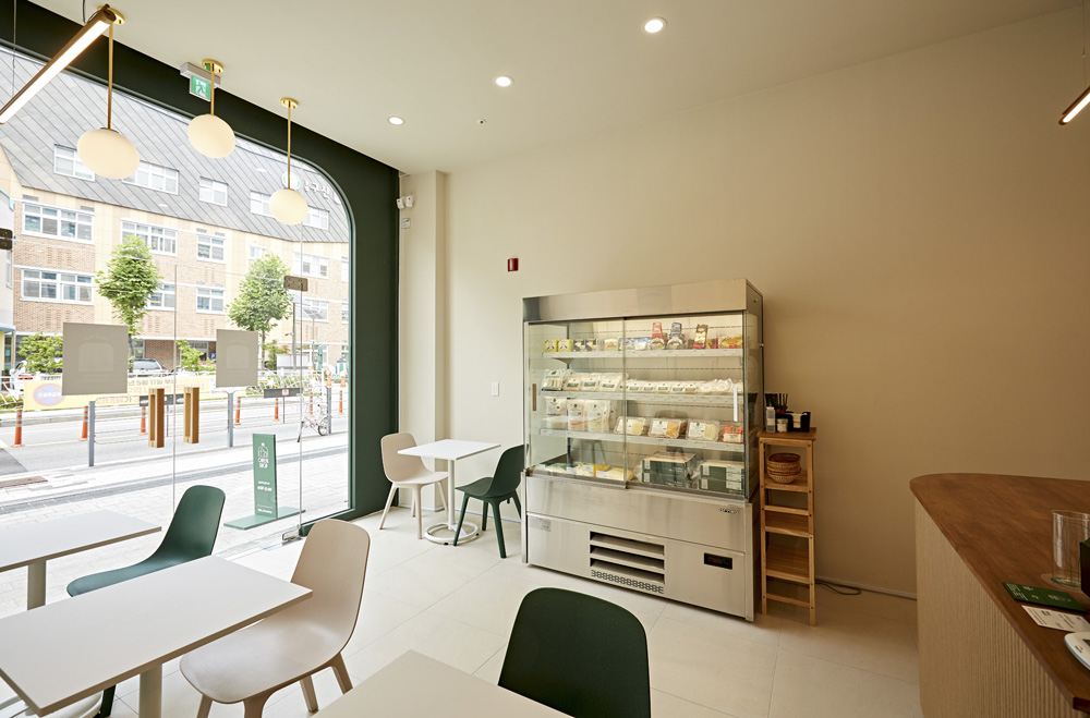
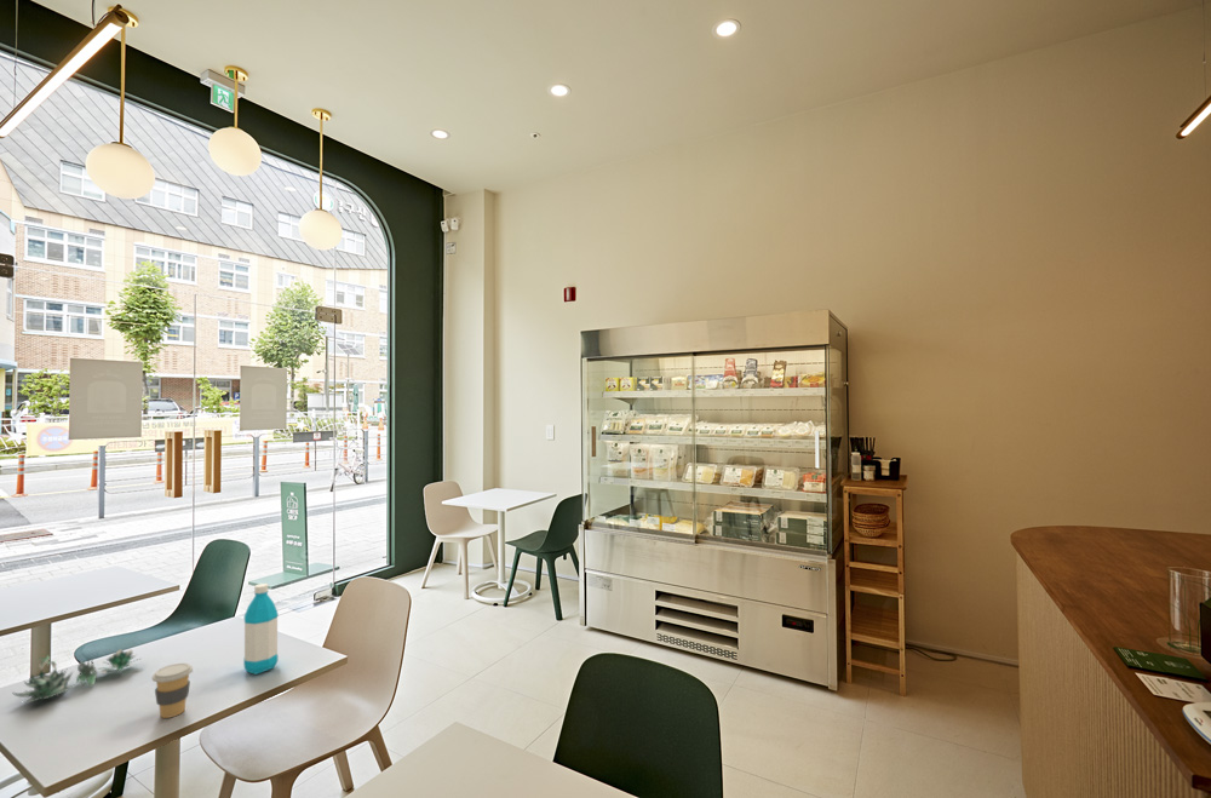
+ water bottle (260, 626)
+ coffee cup (172, 690)
+ succulent plant (81, 665)
